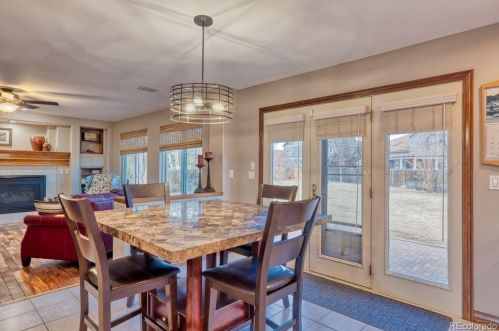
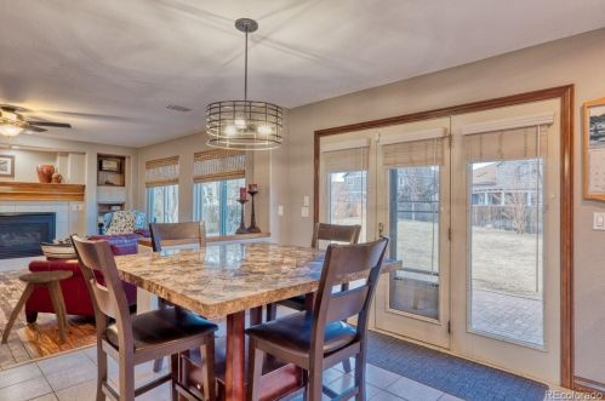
+ stool (52, 303)
